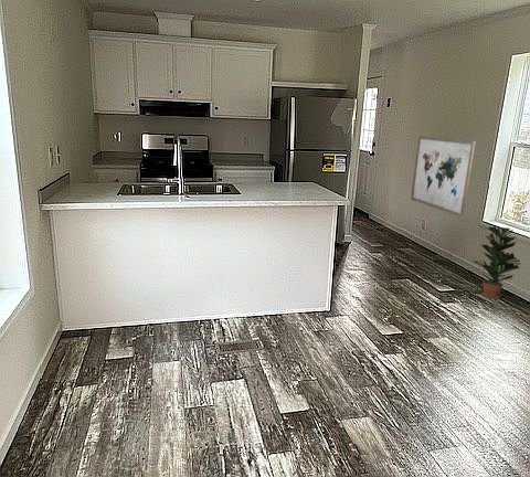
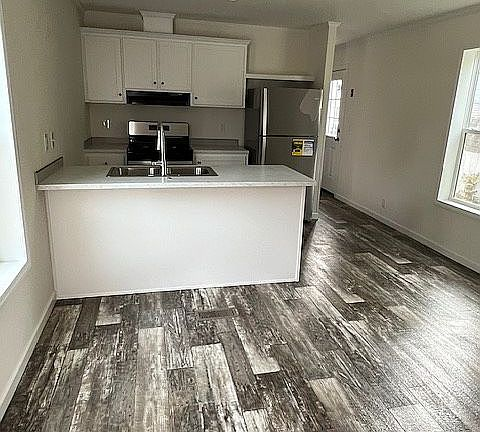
- wall art (438, 173)
- potted plant (500, 262)
